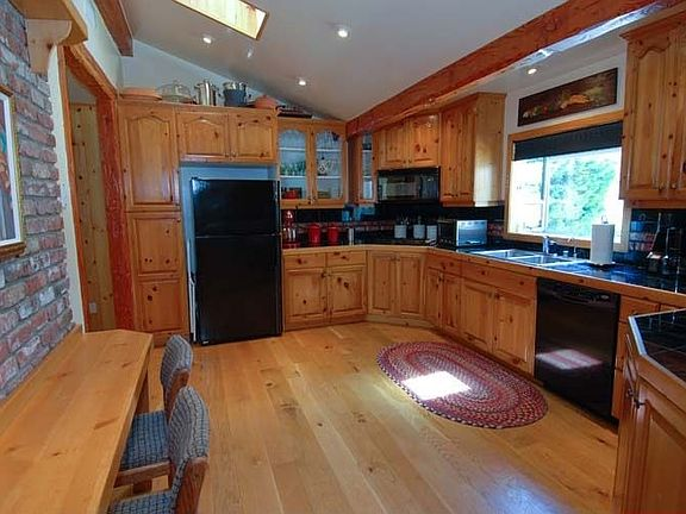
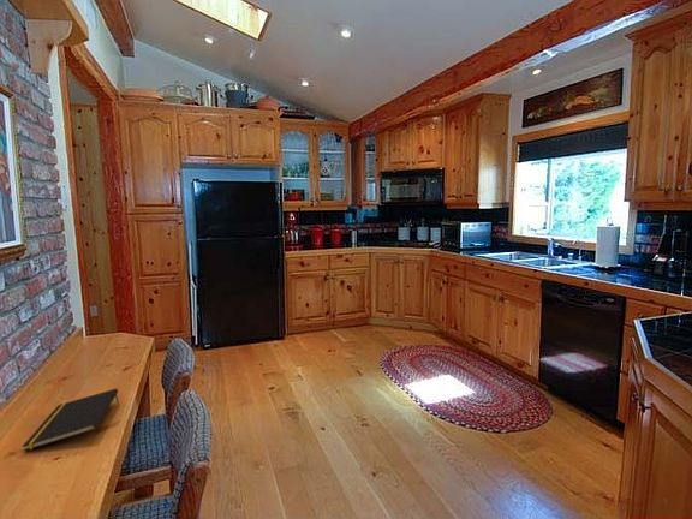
+ notepad (74, 416)
